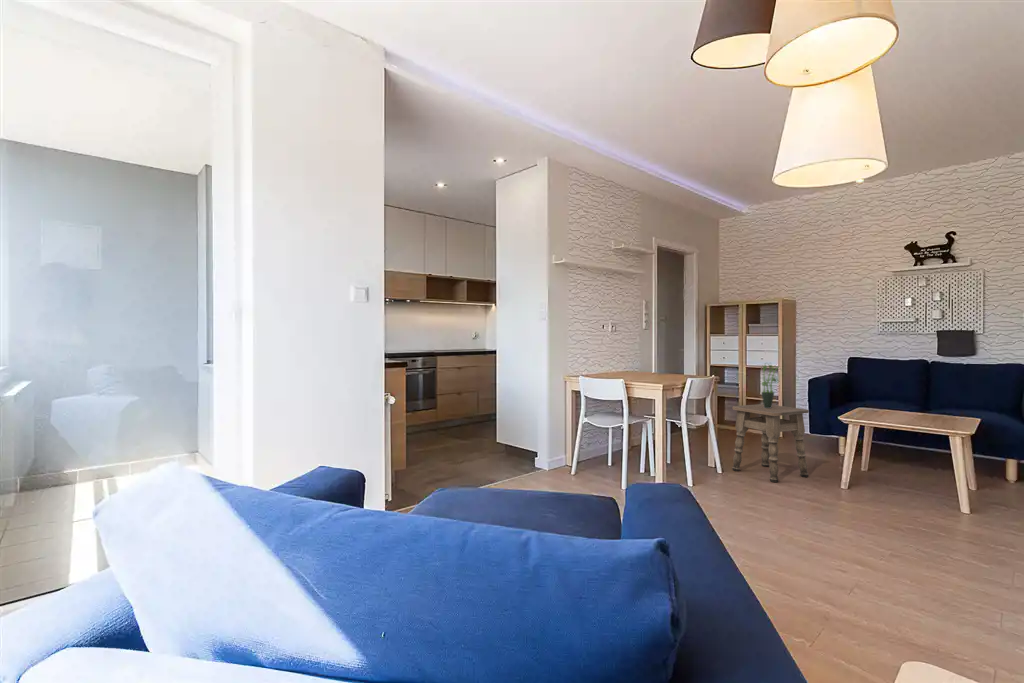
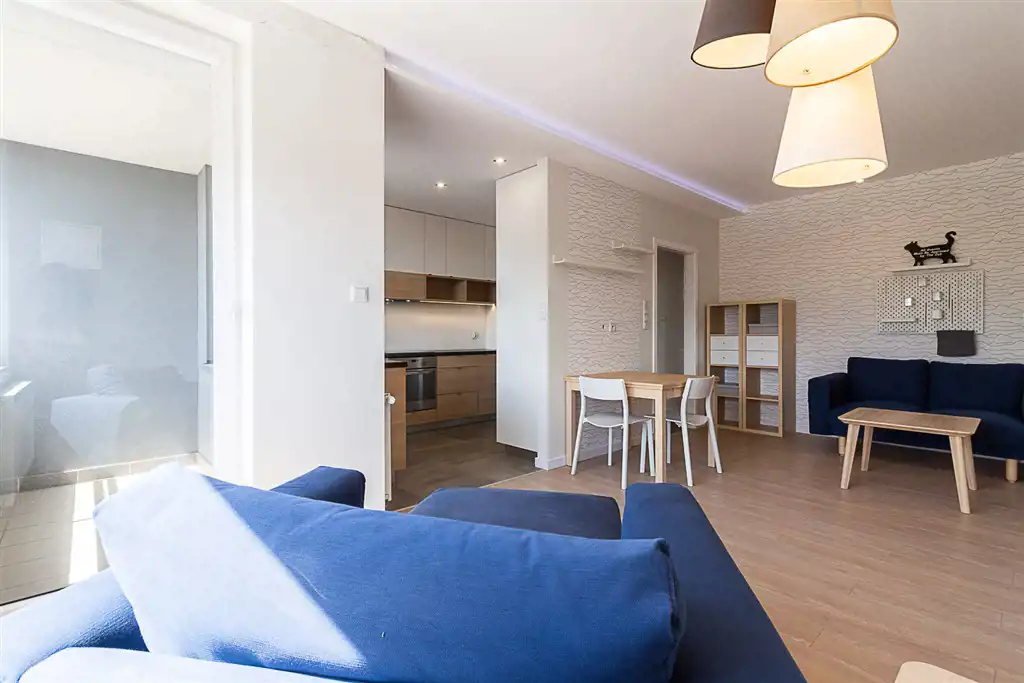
- potted plant (770, 385)
- side table (769, 440)
